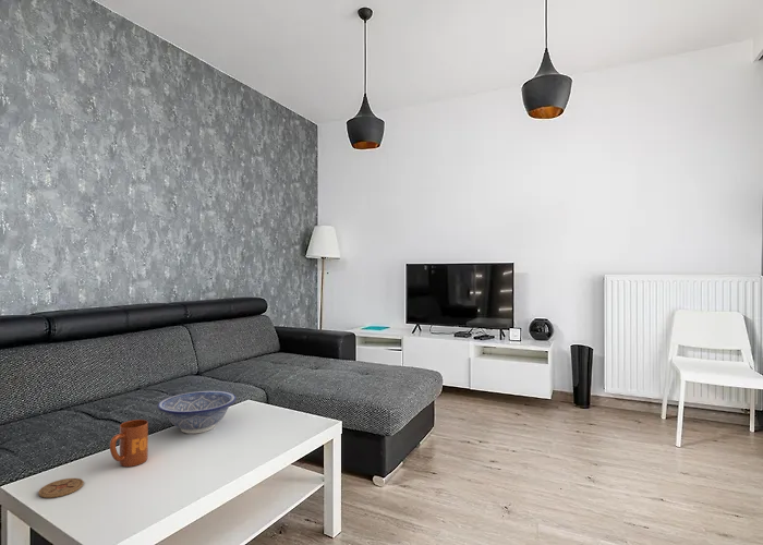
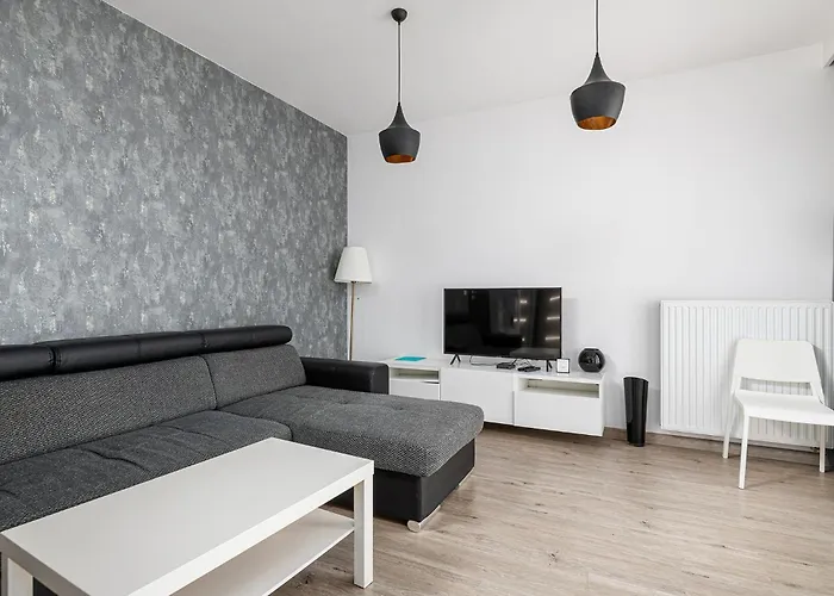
- mug (128, 445)
- coaster (61, 487)
- decorative bowl (197, 414)
